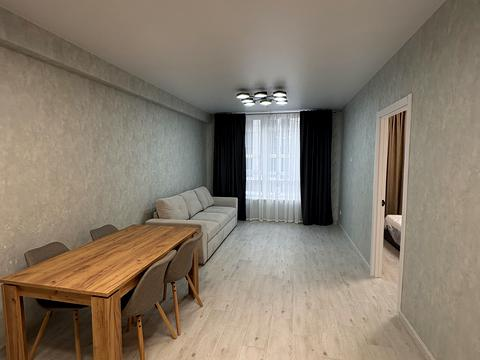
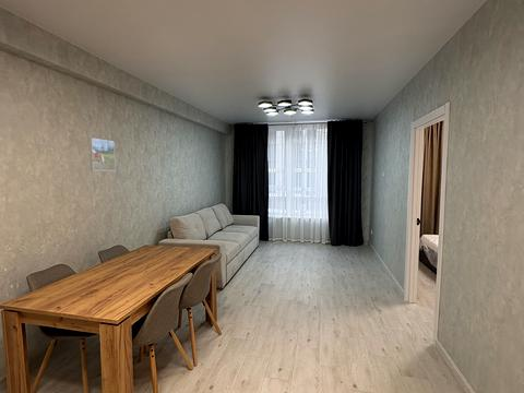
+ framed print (103, 155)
